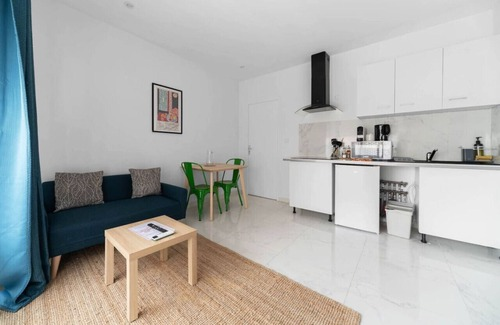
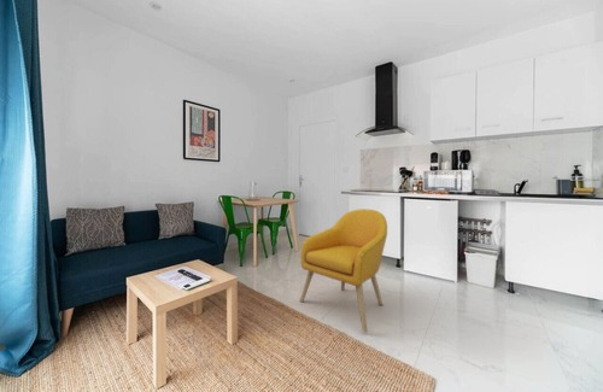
+ armchair (349, 257)
